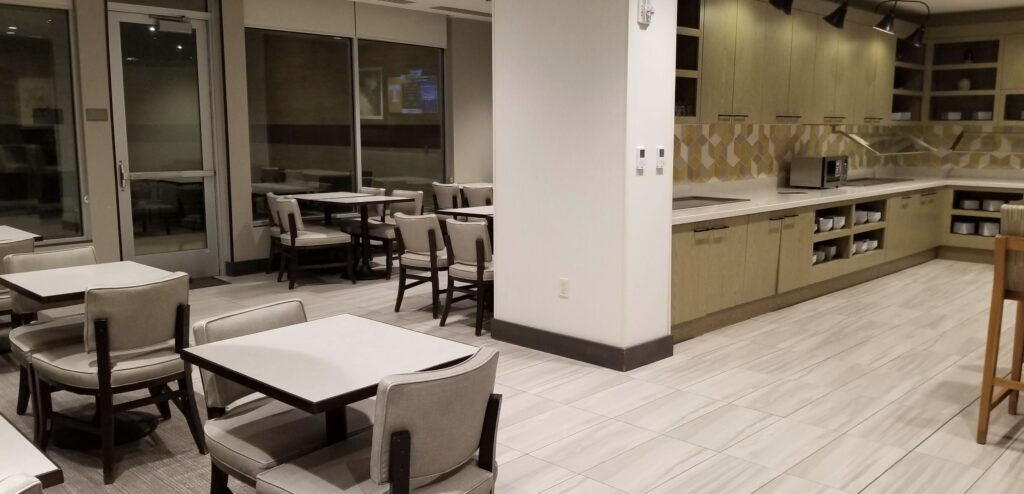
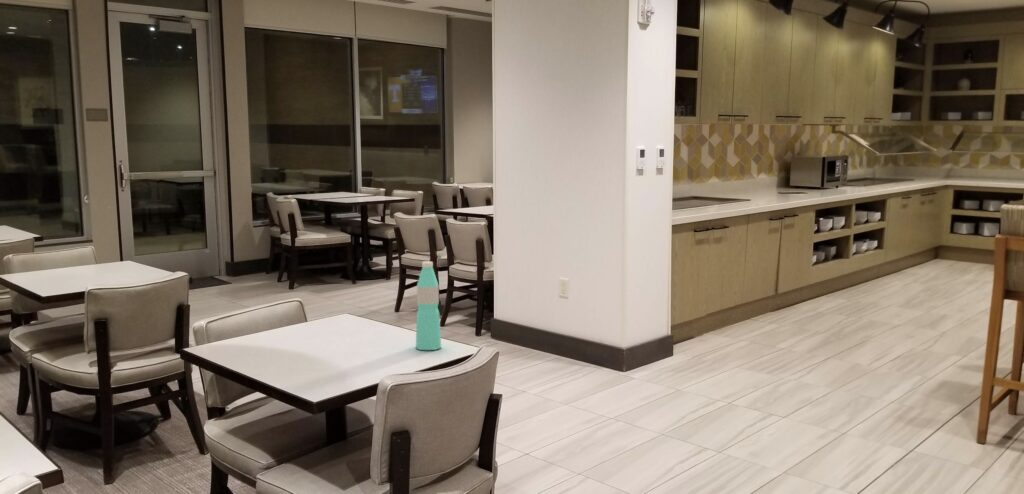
+ water bottle (427, 304)
